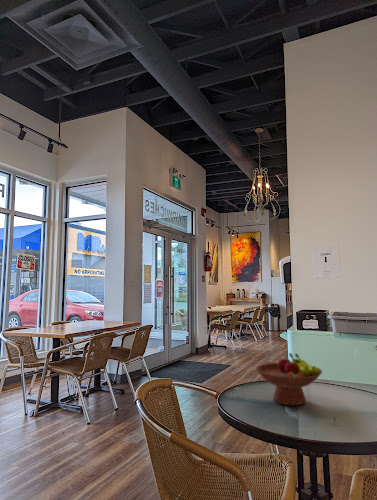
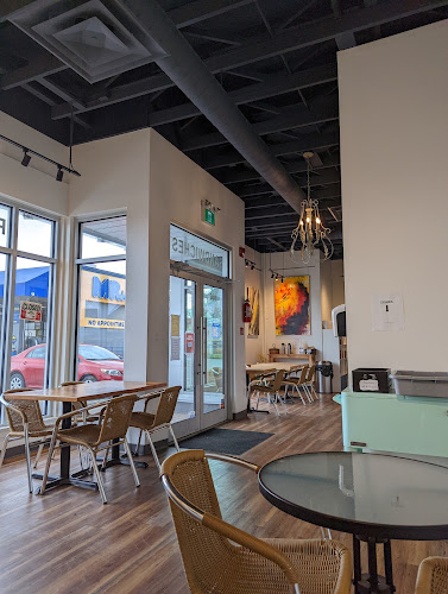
- fruit bowl (288, 378)
